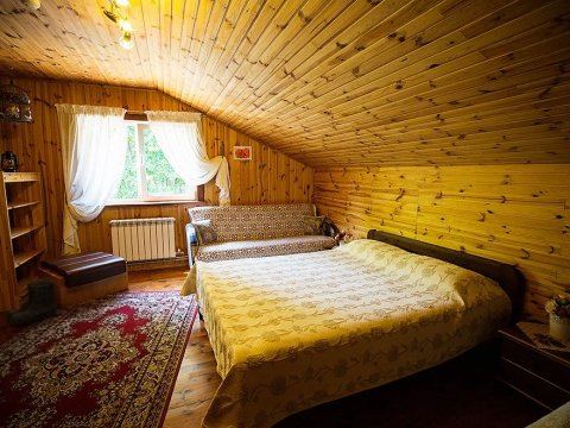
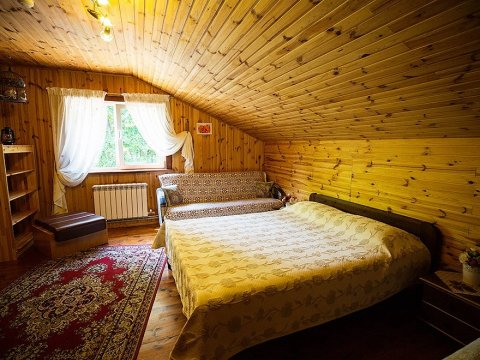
- boots (31, 300)
